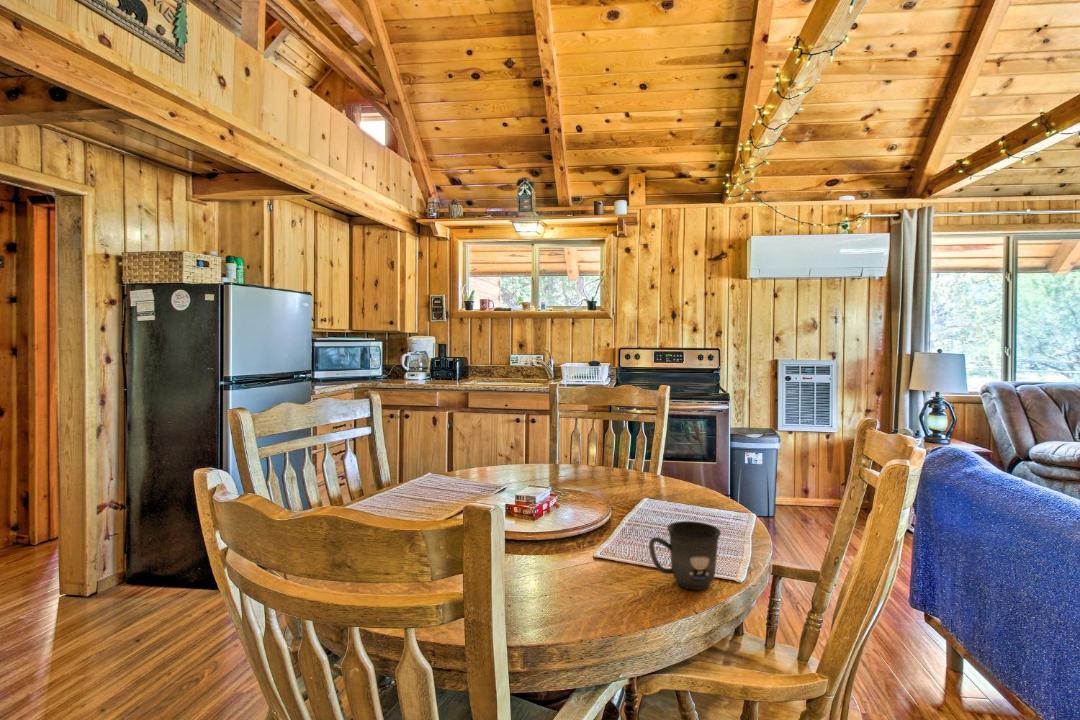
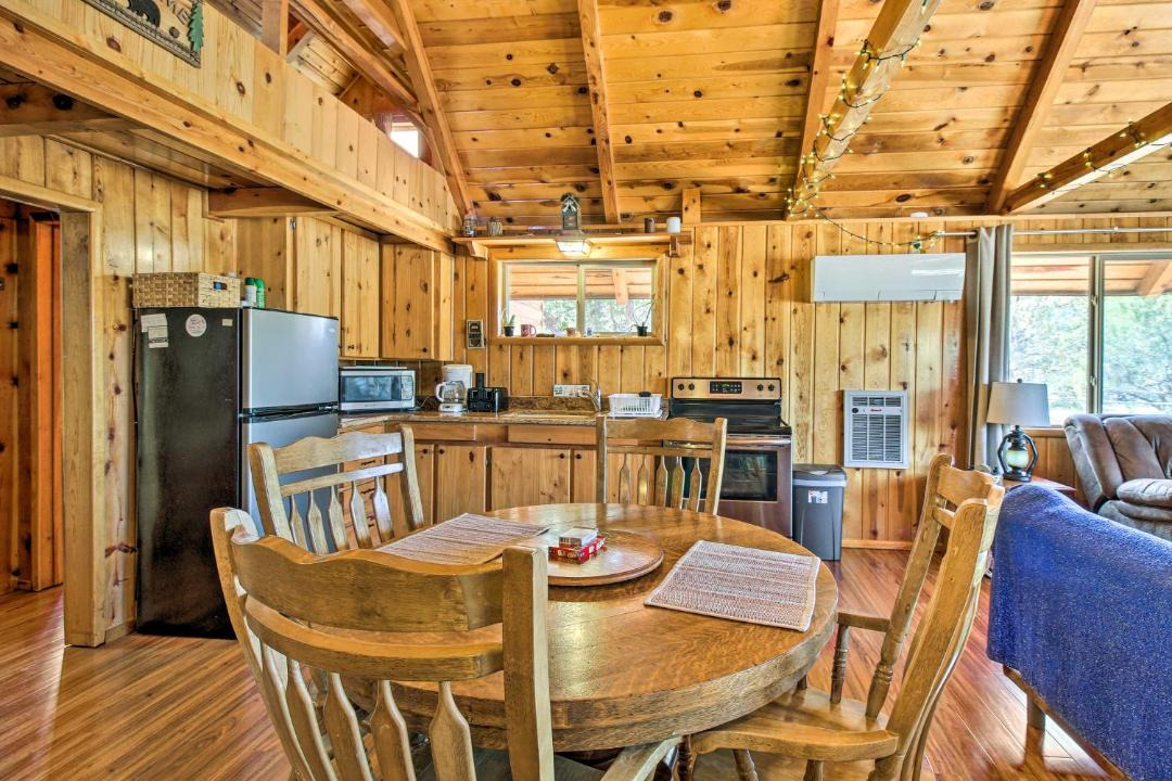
- mug (683, 556)
